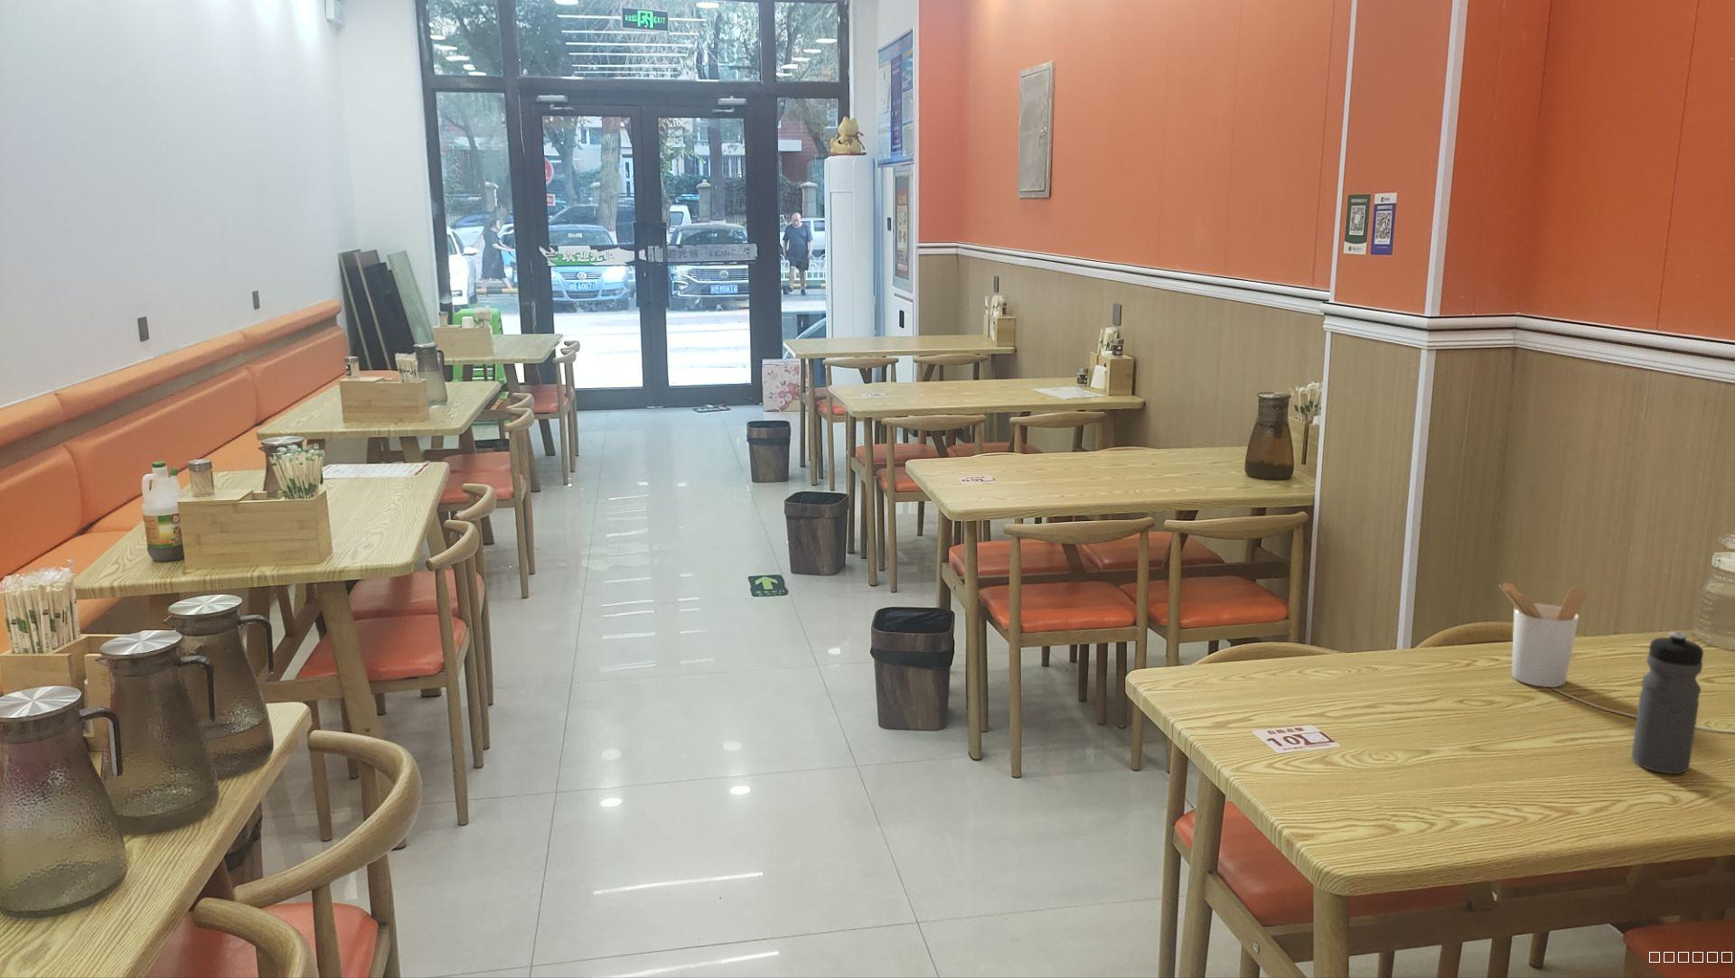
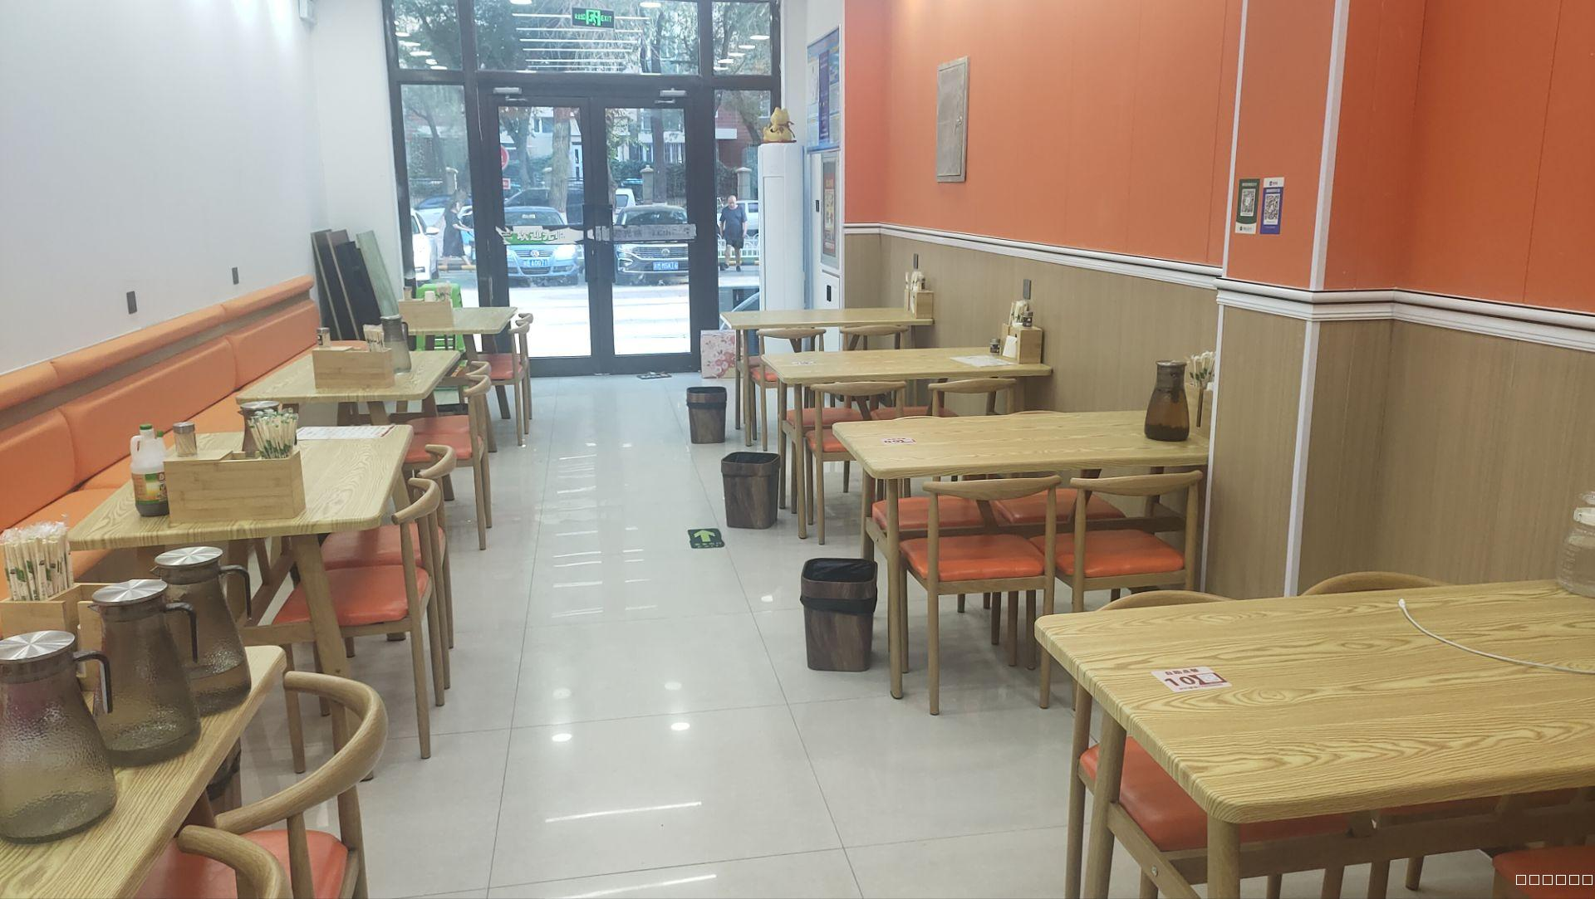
- utensil holder (1534, 630)
- water bottle (1669, 699)
